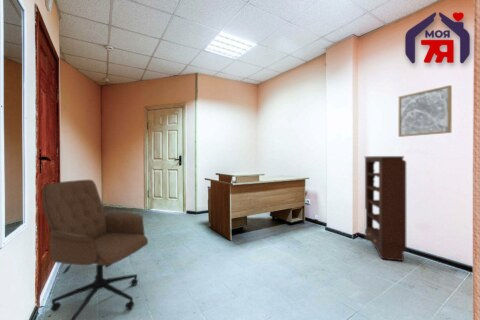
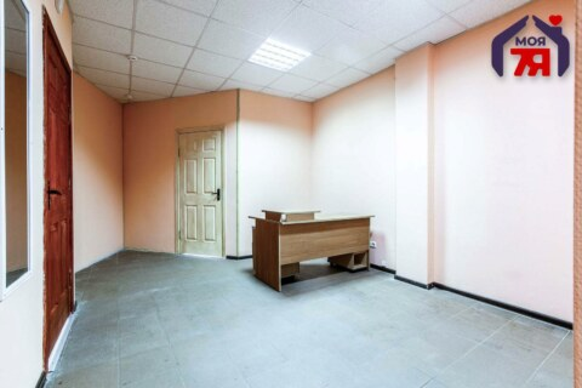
- office chair (98, 242)
- bookshelf (381, 202)
- wall art (422, 113)
